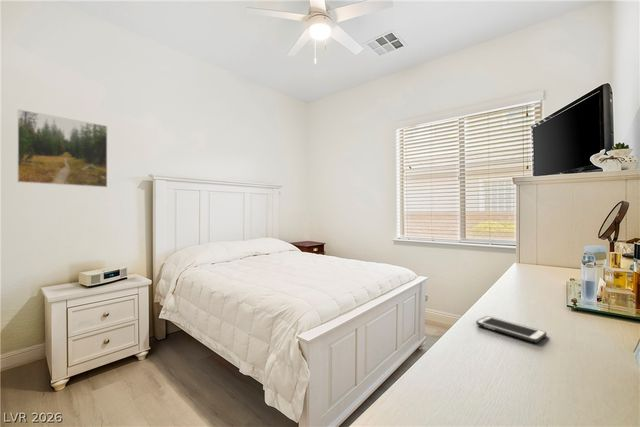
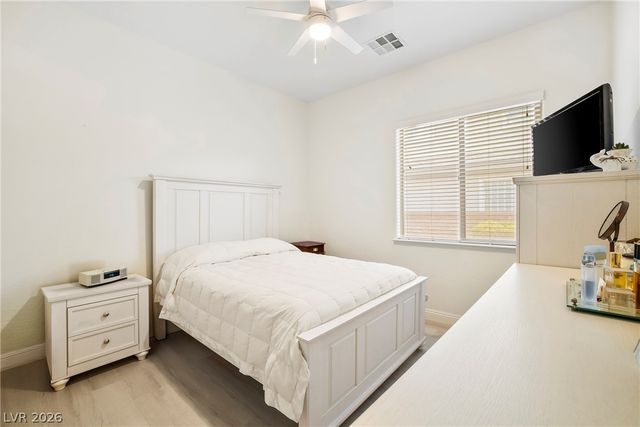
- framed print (66, 151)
- cell phone (509, 328)
